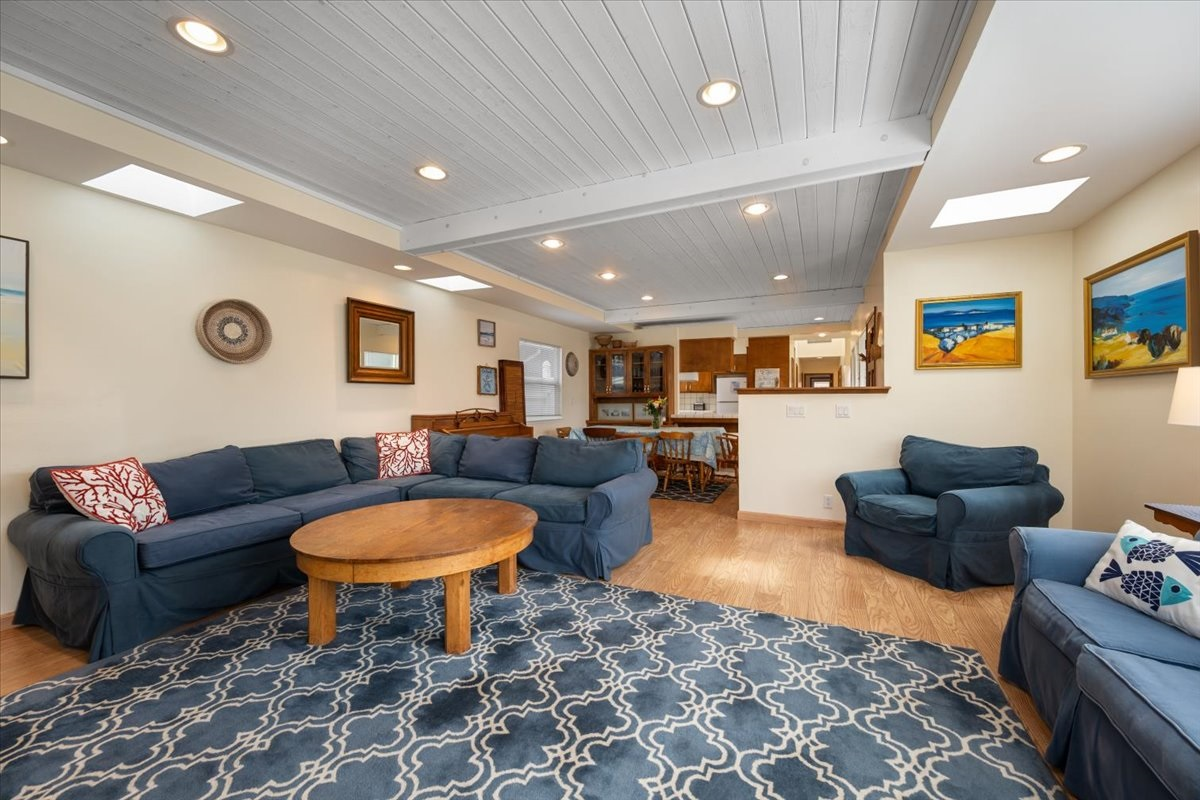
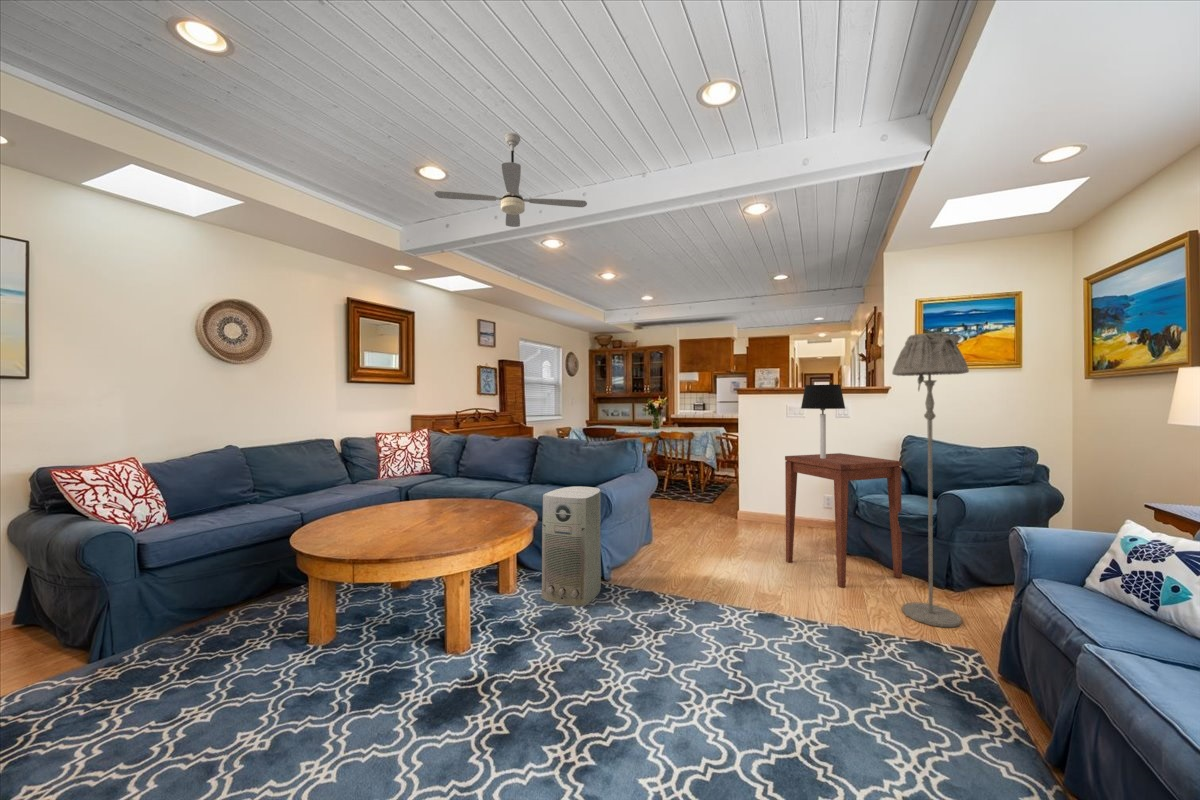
+ table lamp (822, 421)
+ ceiling fan (512, 174)
+ floor lamp (929, 475)
+ side table (840, 513)
+ air purifier (574, 541)
